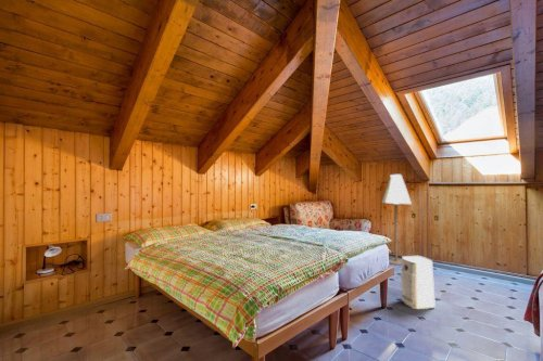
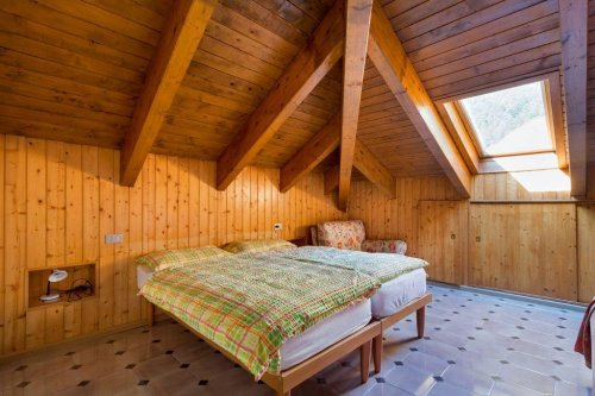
- floor lamp (395, 218)
- air purifier (417, 281)
